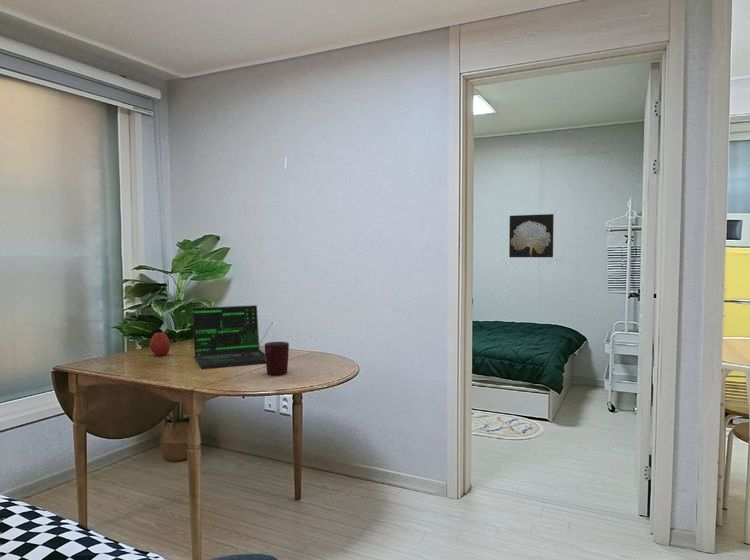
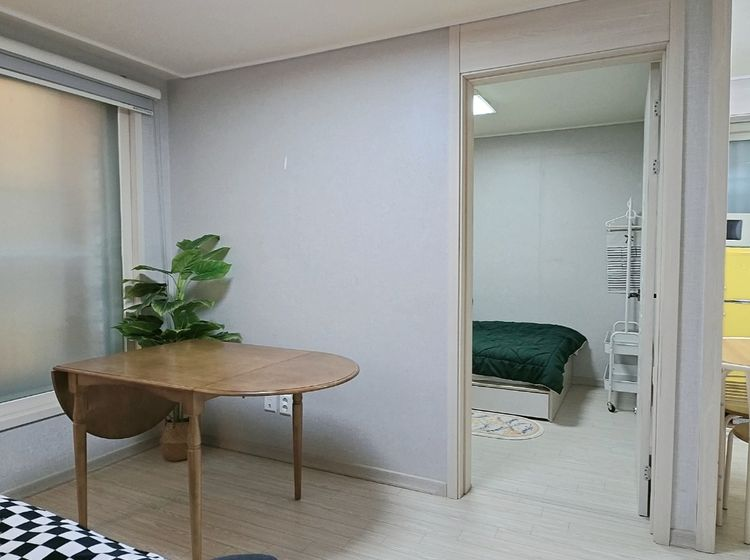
- wall art (531, 236)
- mug (275, 359)
- apple (160, 343)
- laptop (240, 333)
